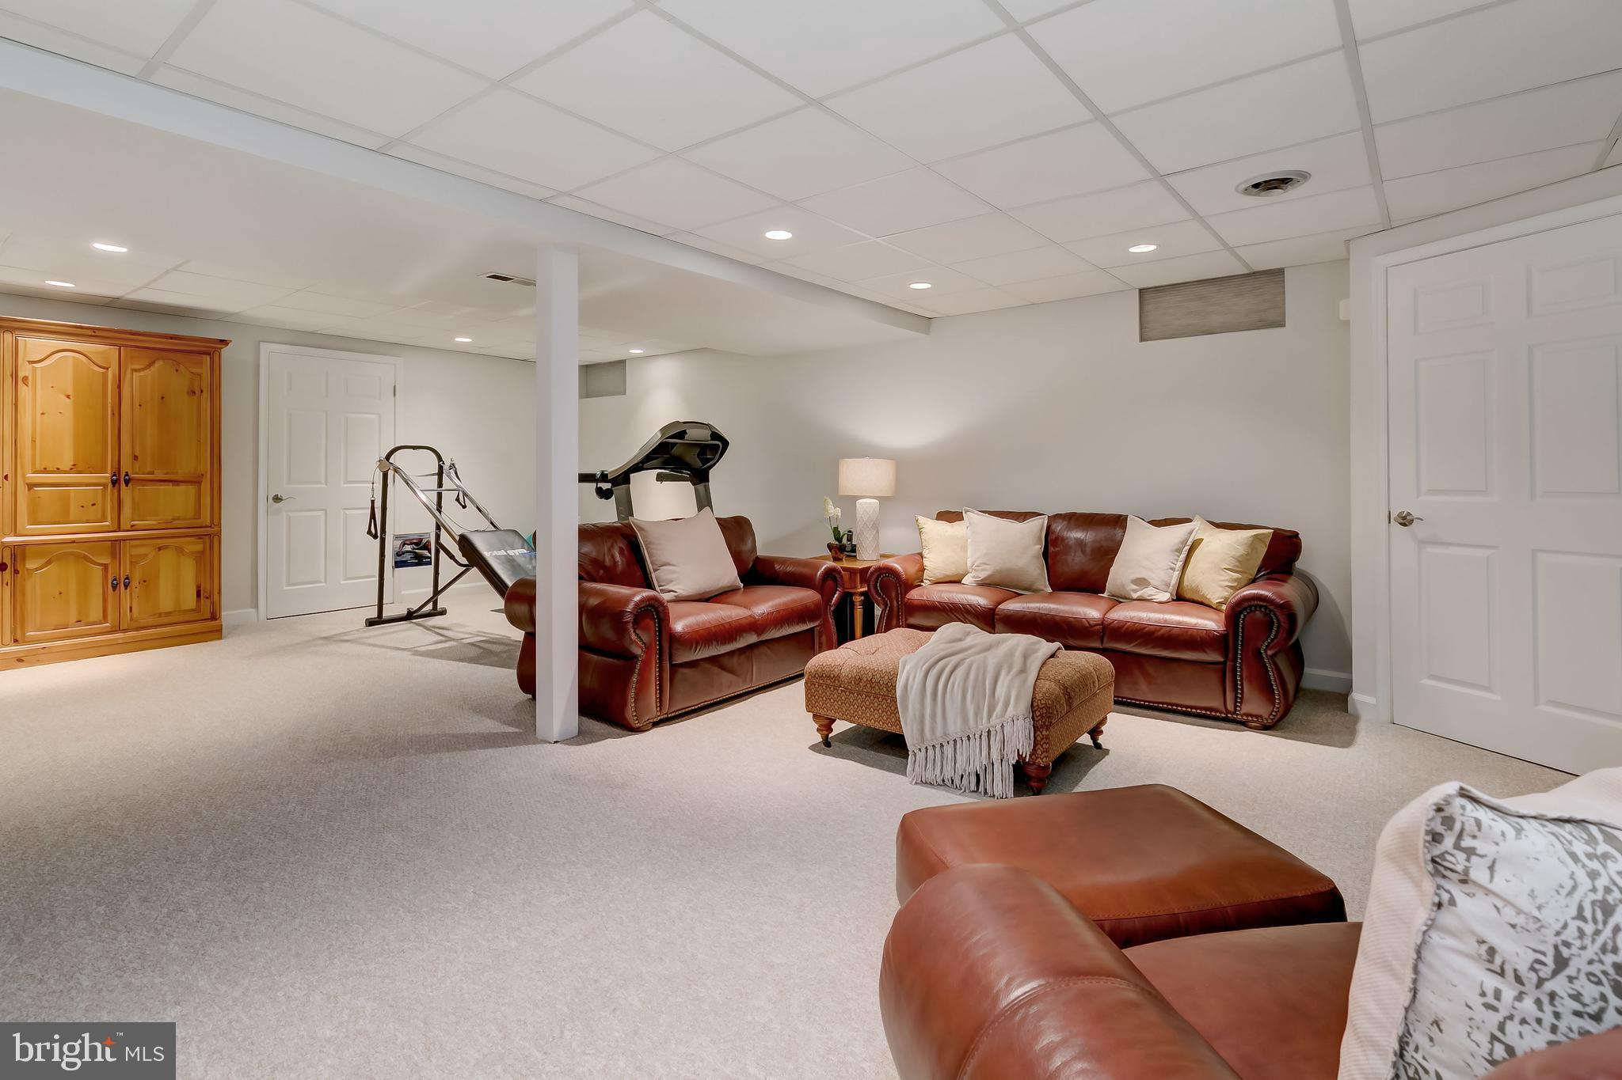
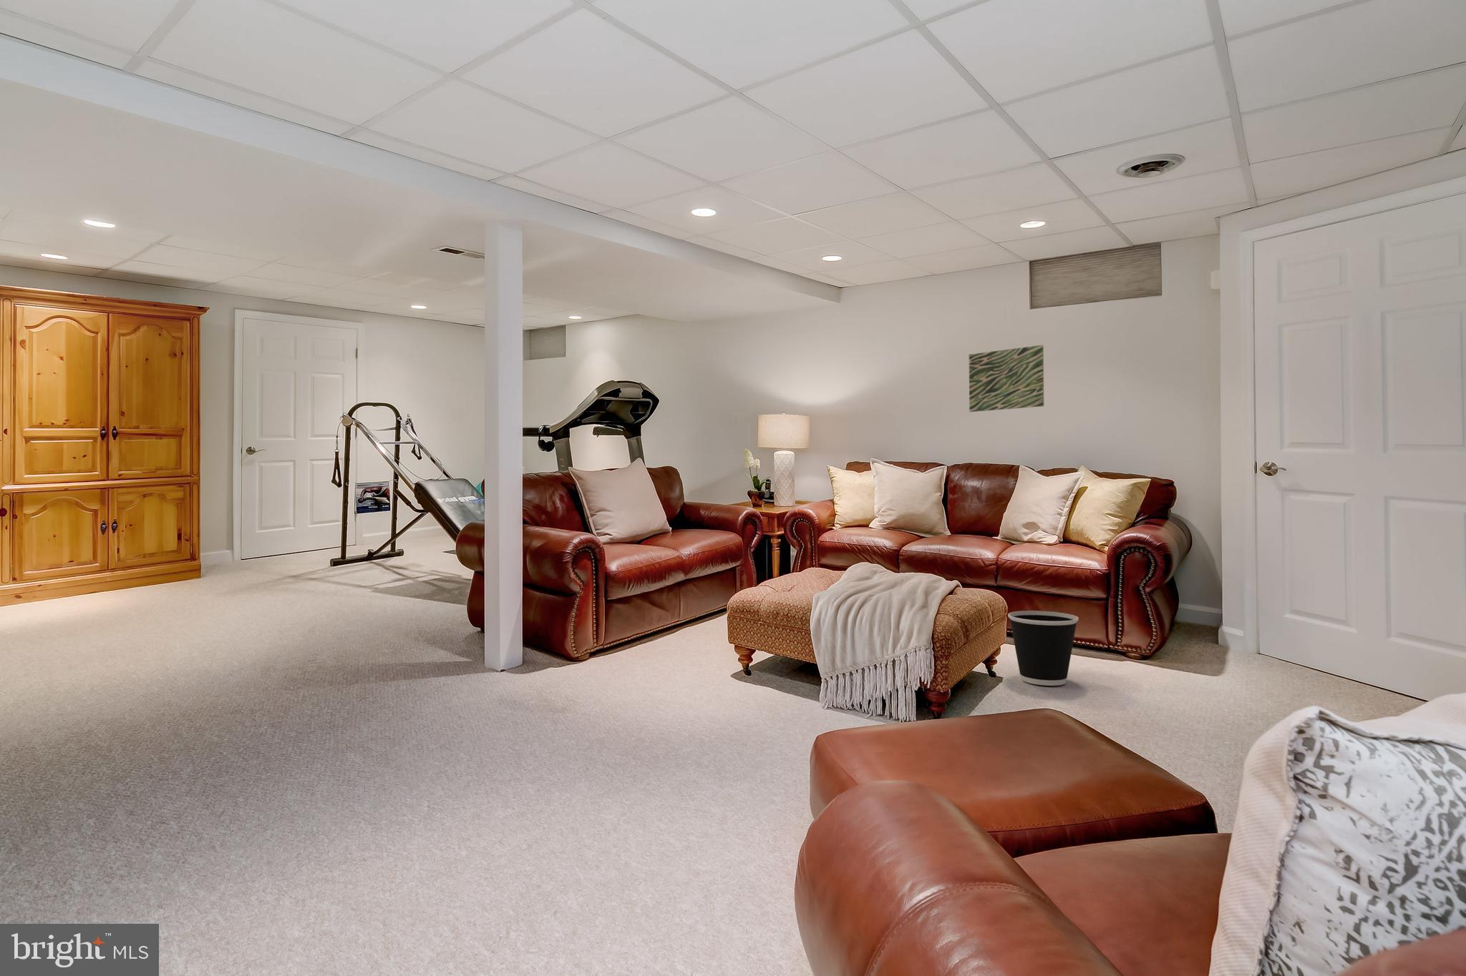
+ wastebasket (1043, 648)
+ wall art (1005, 379)
